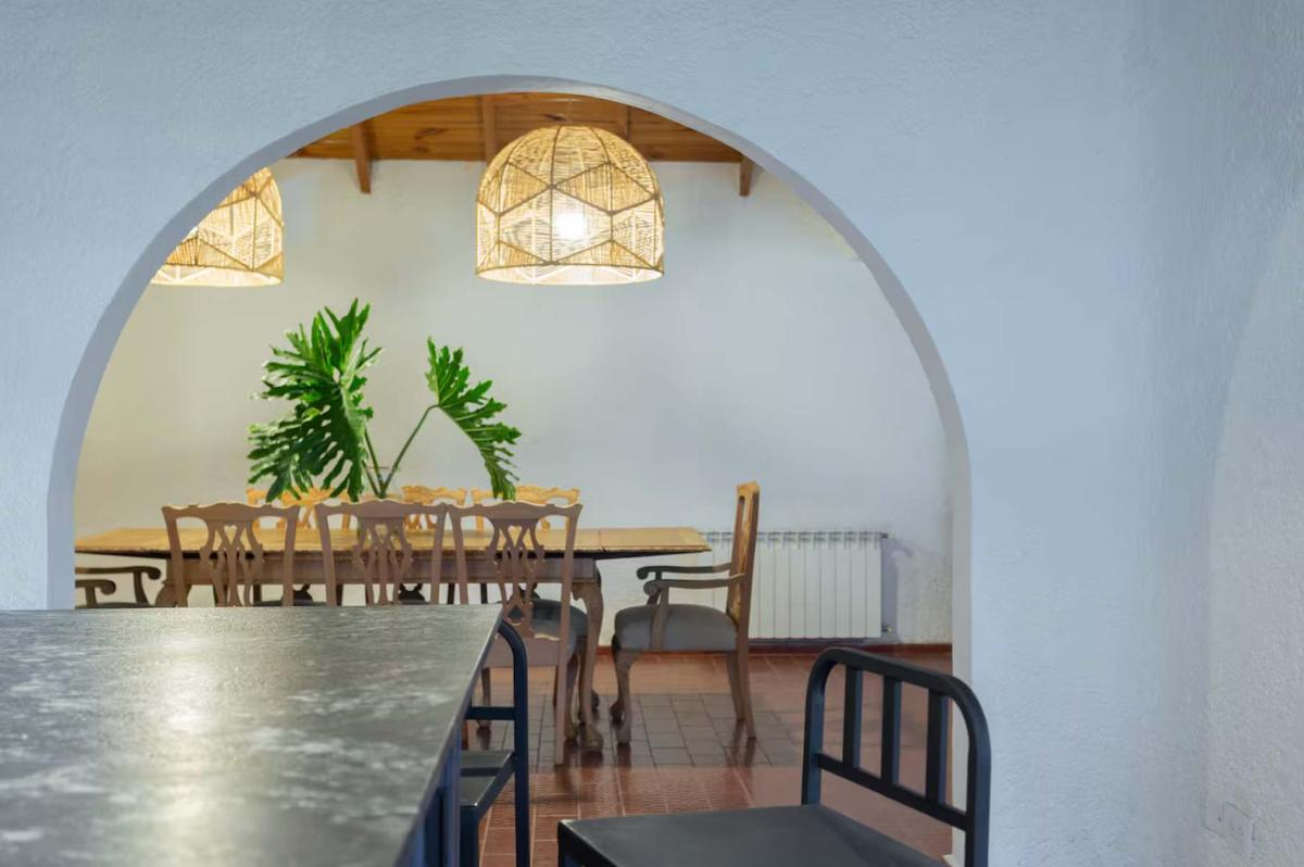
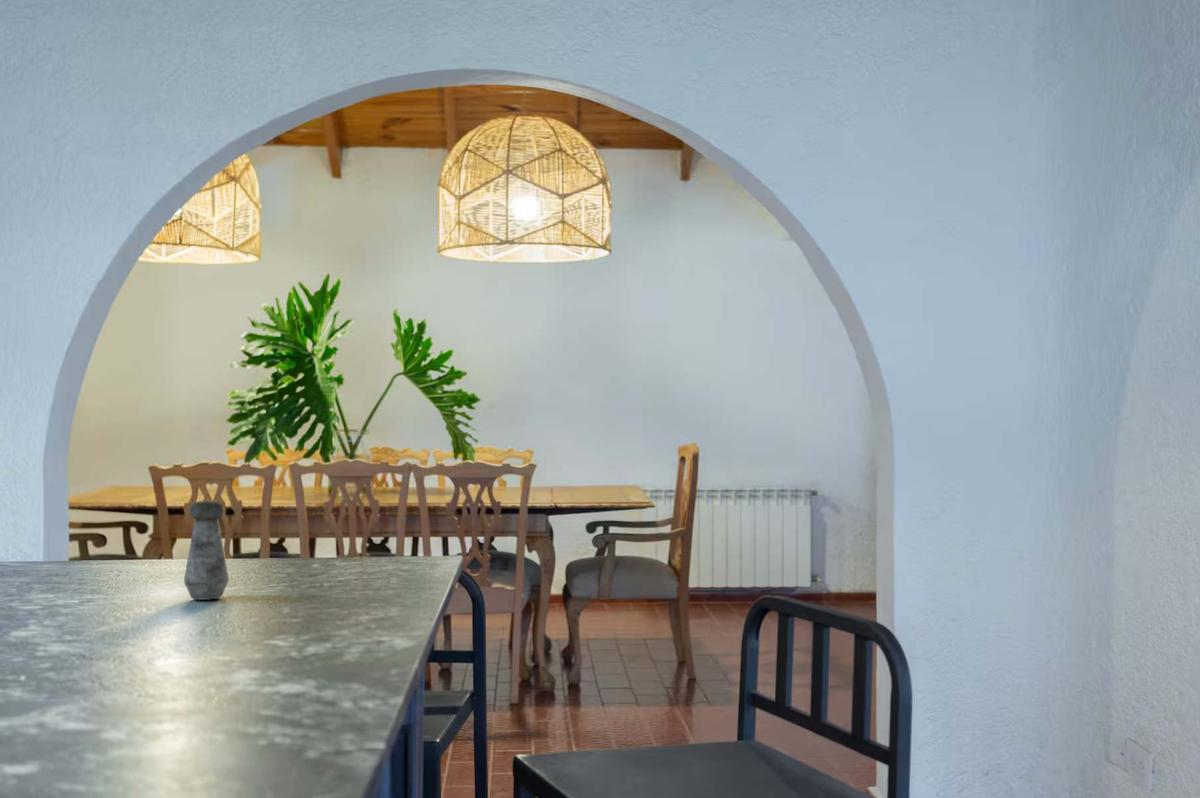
+ salt shaker (206, 549)
